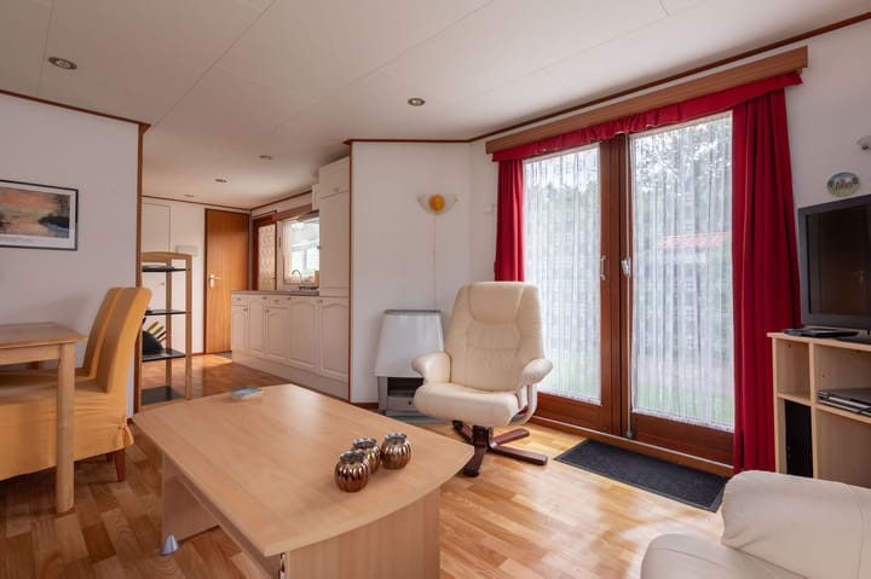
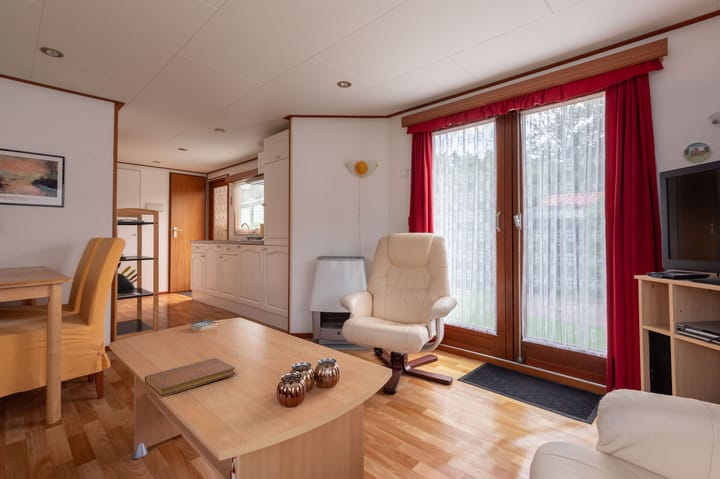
+ notebook (191, 374)
